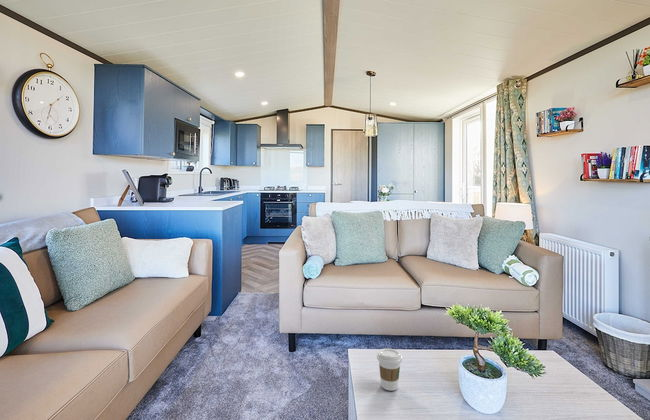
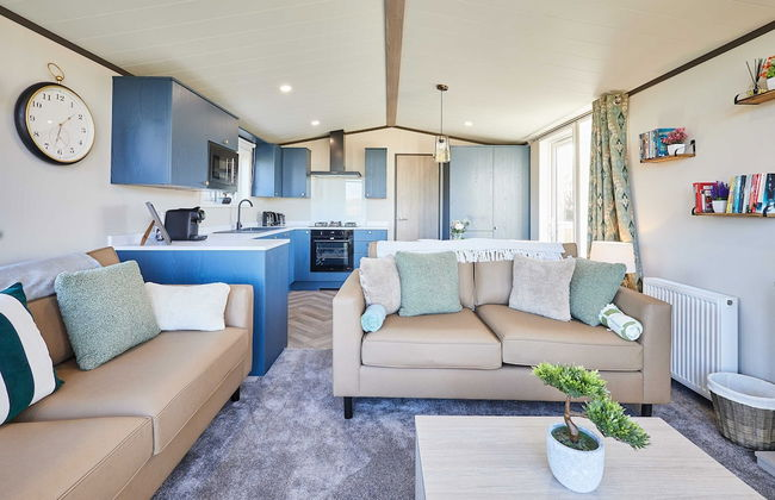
- coffee cup (389, 369)
